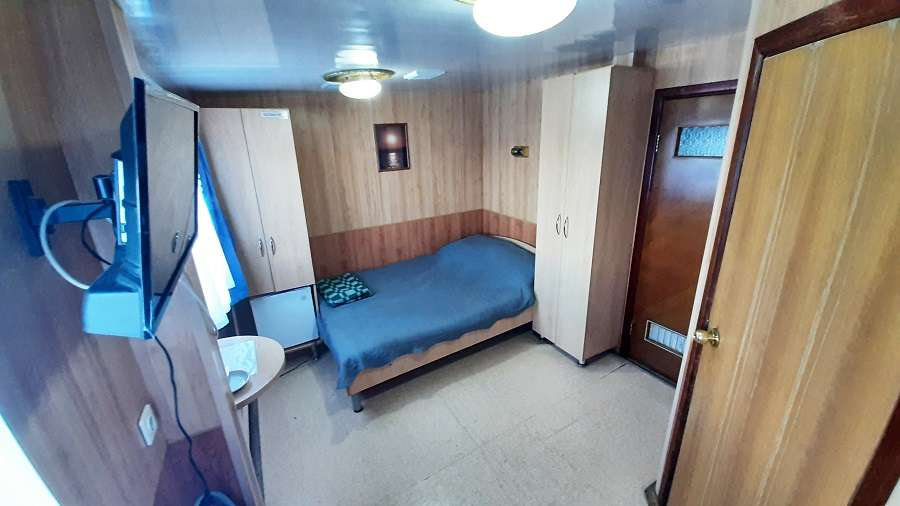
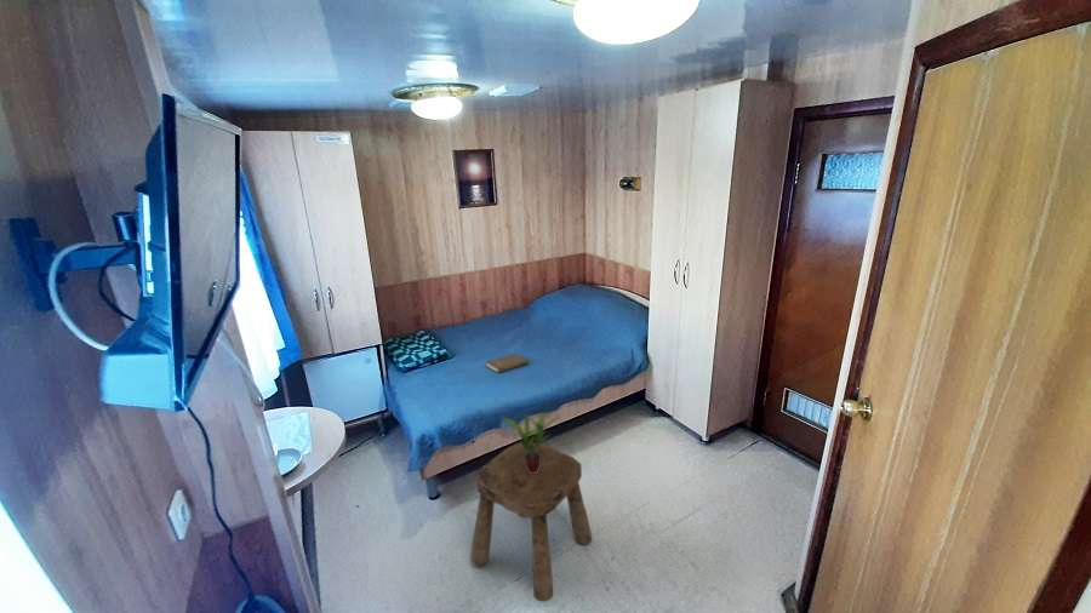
+ potted plant (527, 442)
+ book (507, 362)
+ stool (531, 510)
